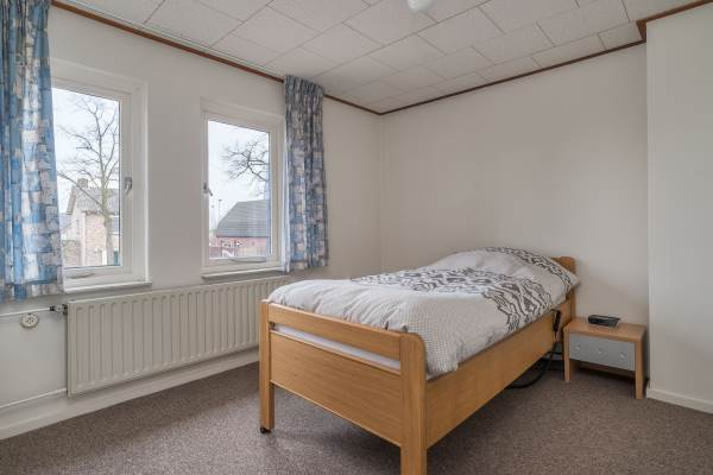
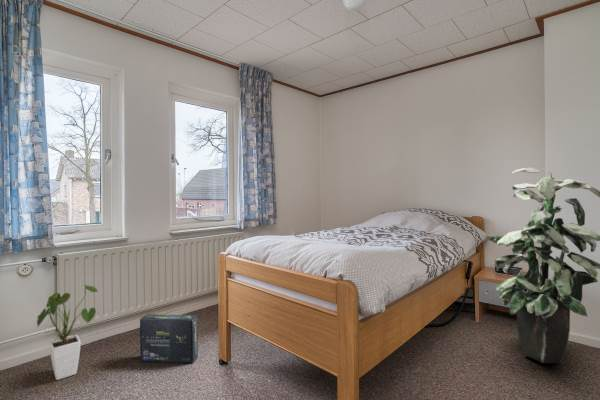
+ indoor plant (538, 261)
+ house plant (70, 330)
+ box (169, 337)
